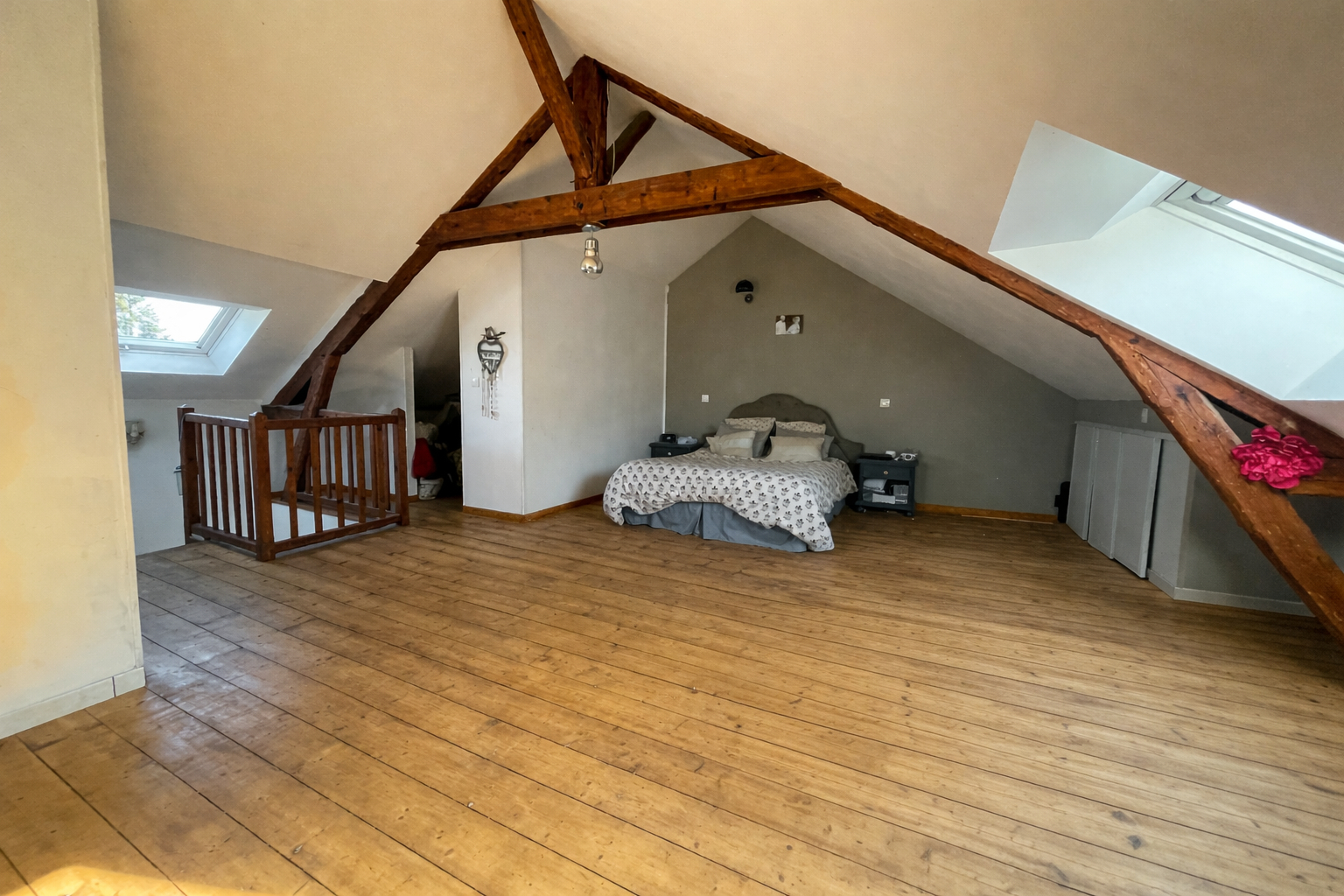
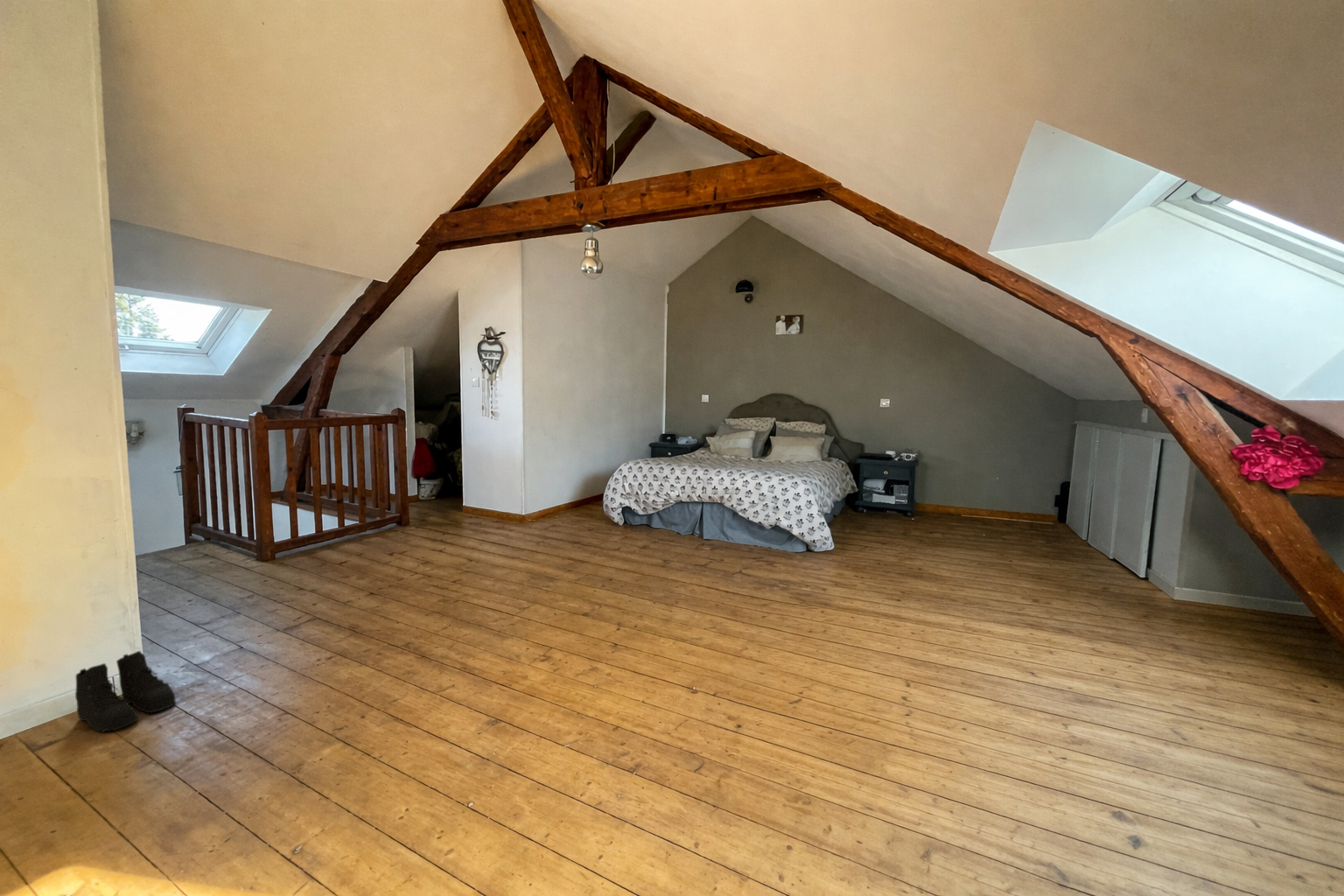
+ boots (125, 686)
